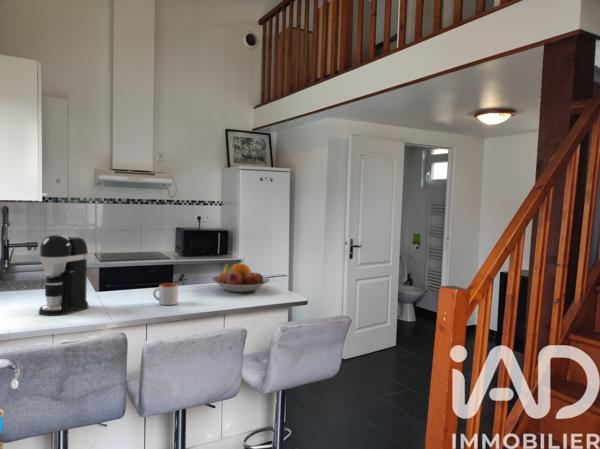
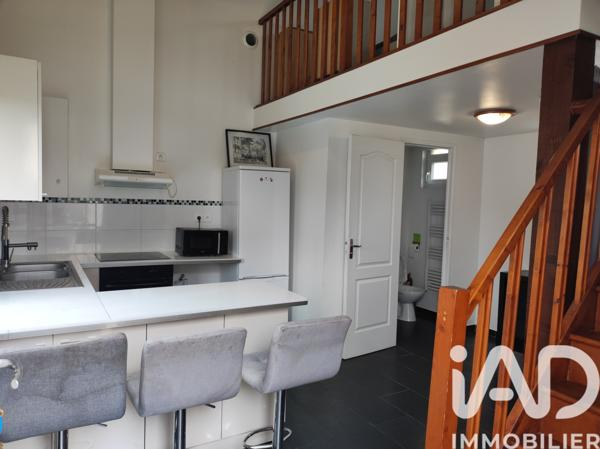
- coffee maker (64, 272)
- fruit bowl (240, 277)
- mug (165, 294)
